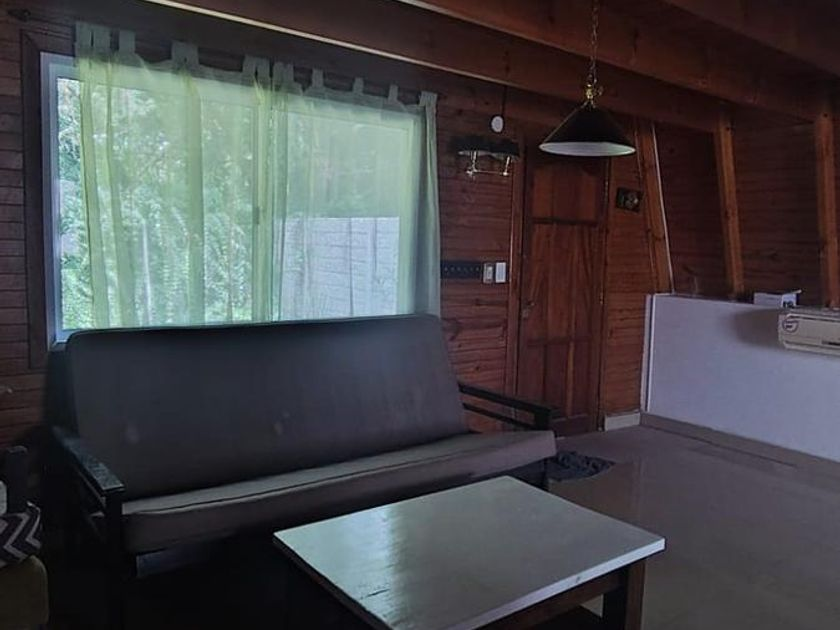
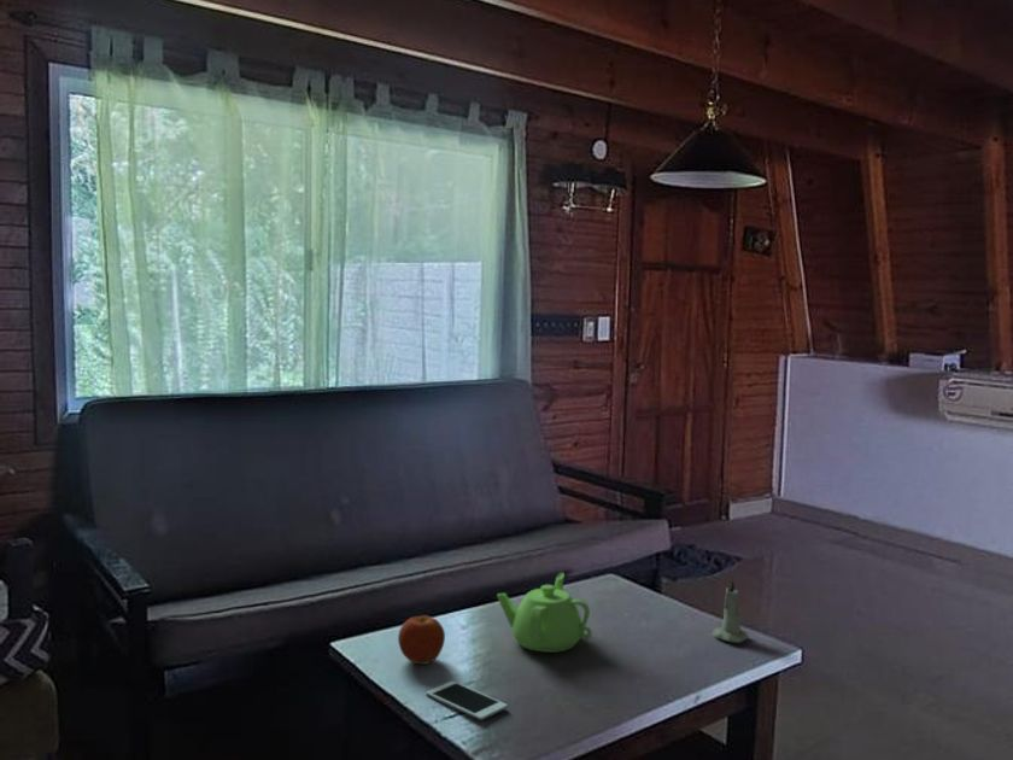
+ candle (730, 607)
+ cell phone (465, 700)
+ teapot (544, 612)
+ fruit (421, 638)
